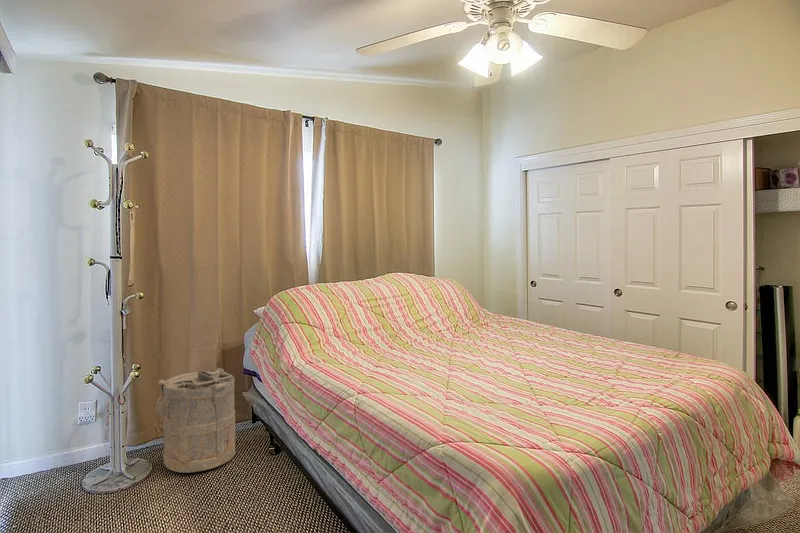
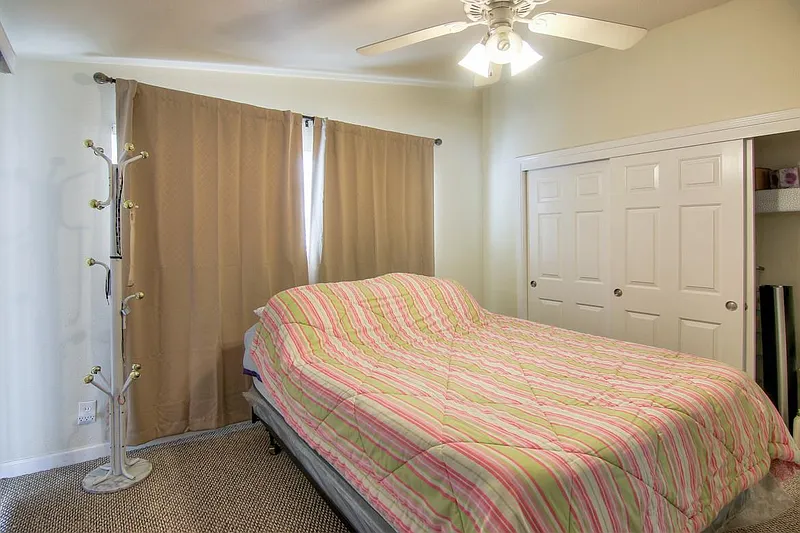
- laundry hamper (196, 415)
